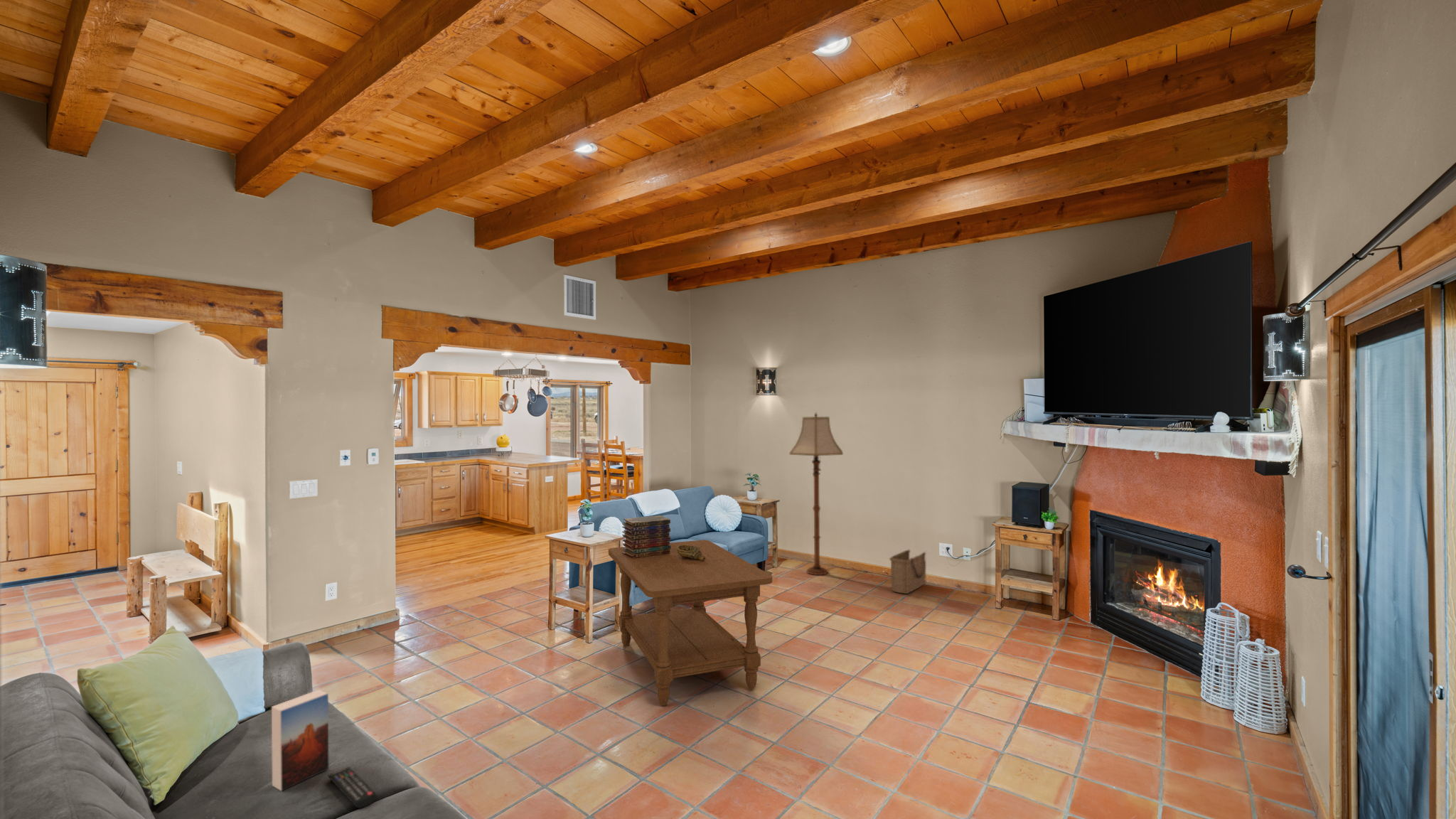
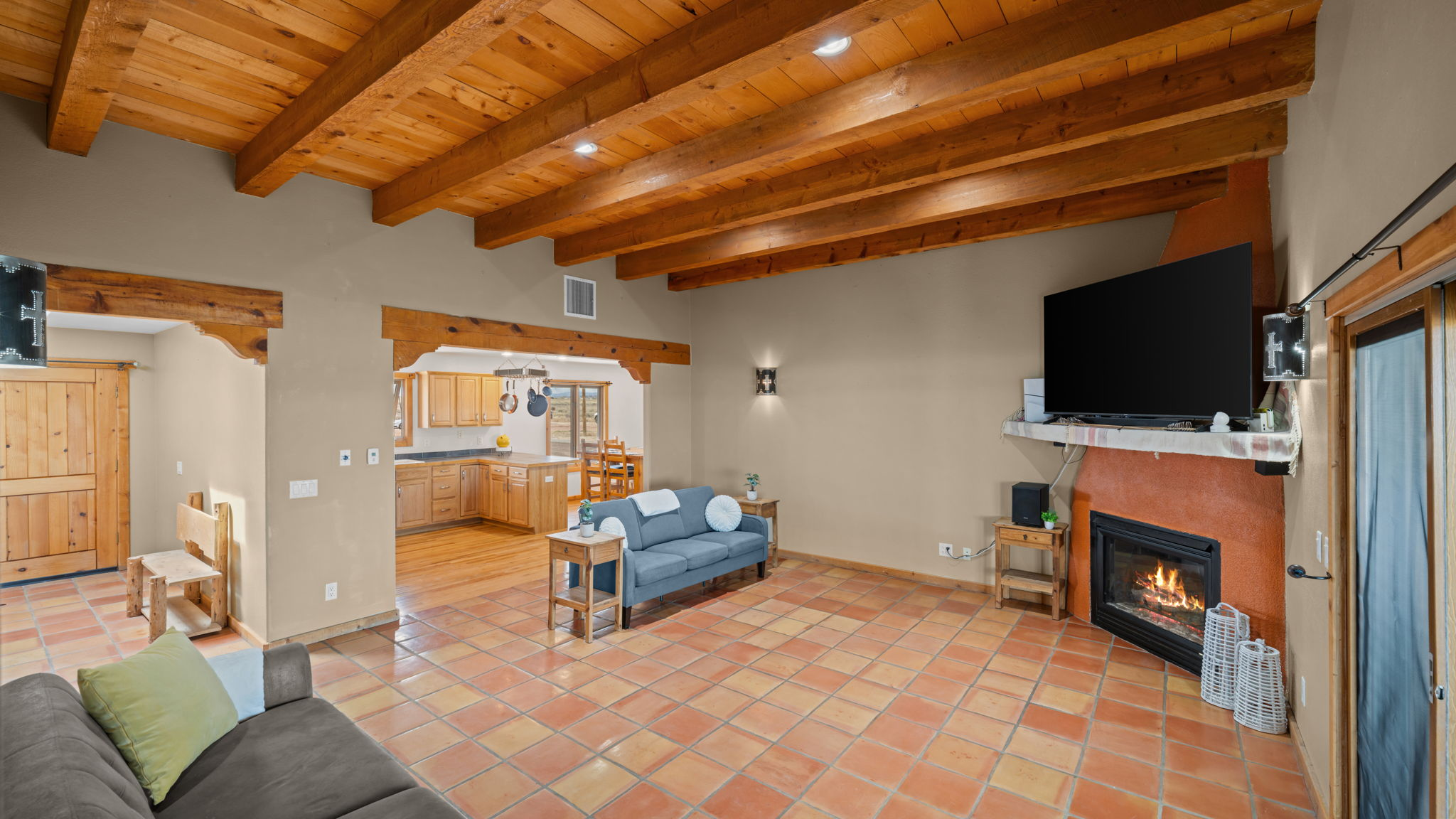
- book (301, 738)
- book stack (646, 535)
- remote control (351, 787)
- floor lamp (816, 492)
- coffee table (682, 613)
- basket (909, 570)
- decorative bowl (692, 552)
